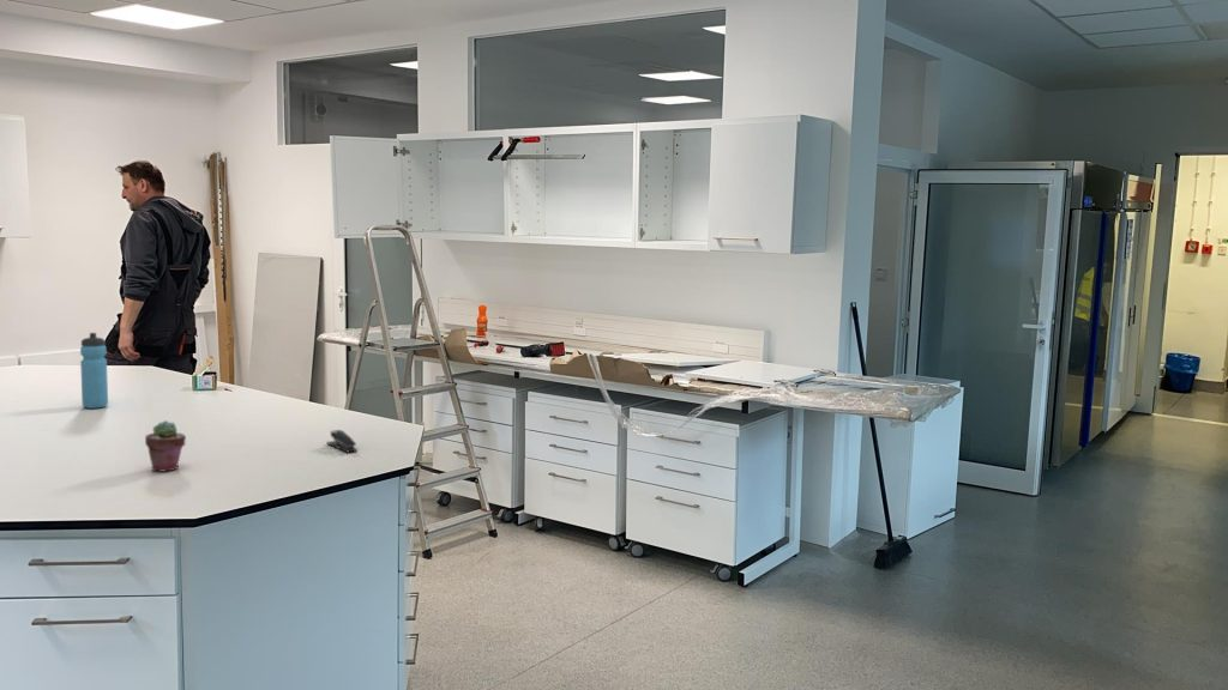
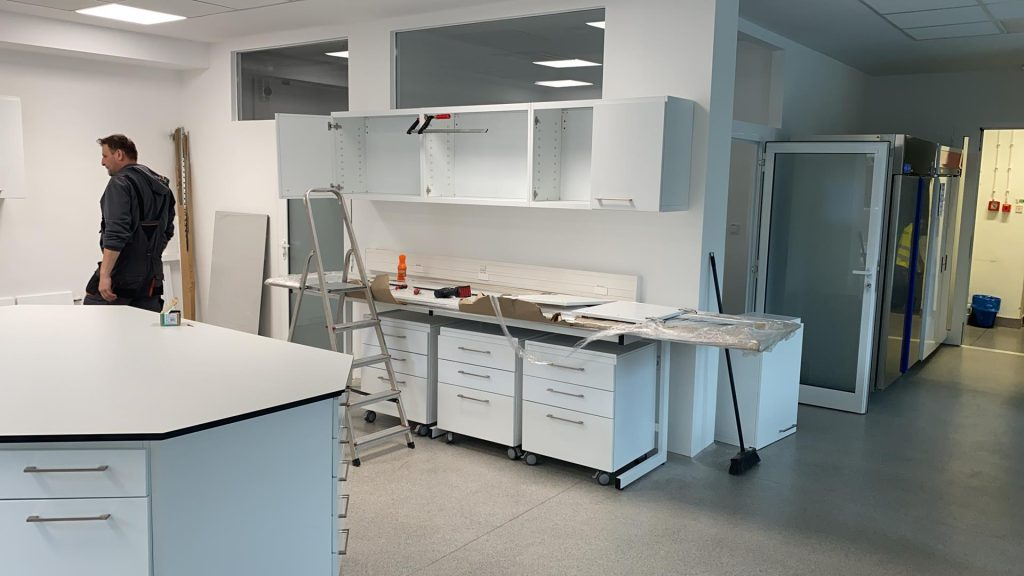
- potted succulent (164, 444)
- water bottle (94, 369)
- stapler (342, 440)
